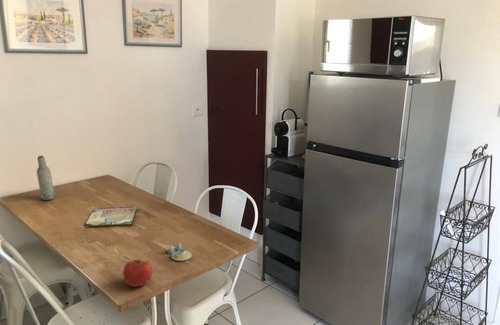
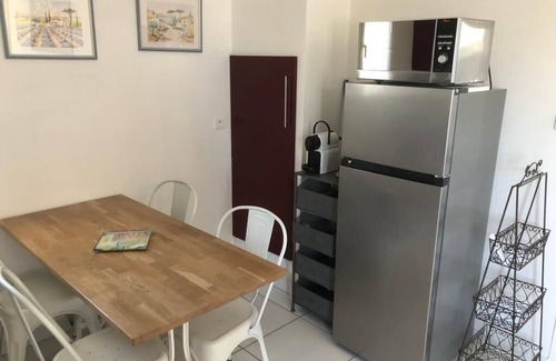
- apple (137, 270)
- salt and pepper shaker set (179, 250)
- bottle (45, 177)
